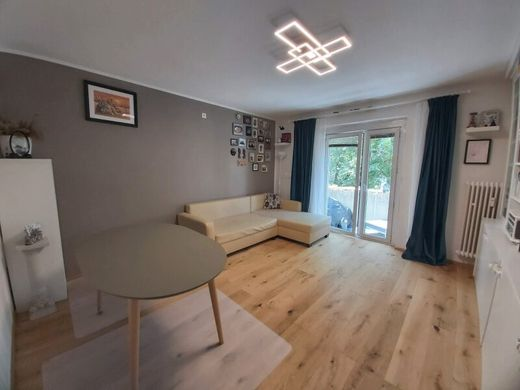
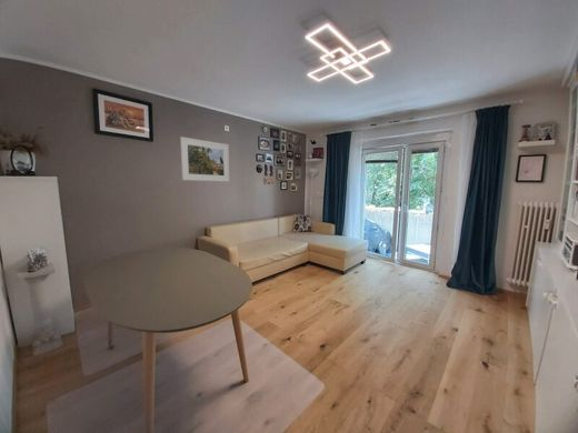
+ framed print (207, 161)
